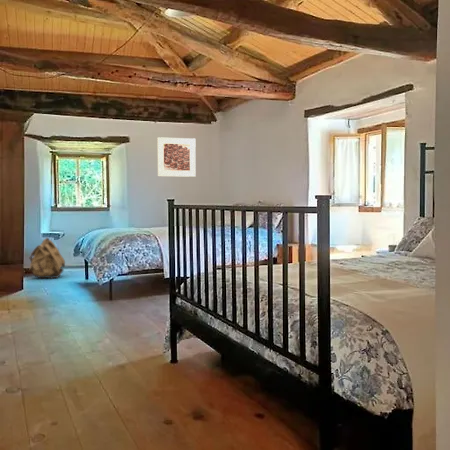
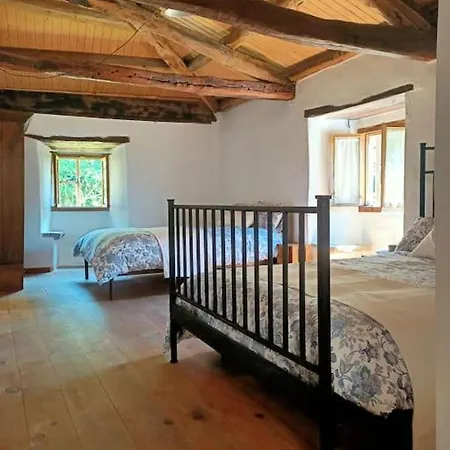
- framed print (176, 157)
- backpack (49, 257)
